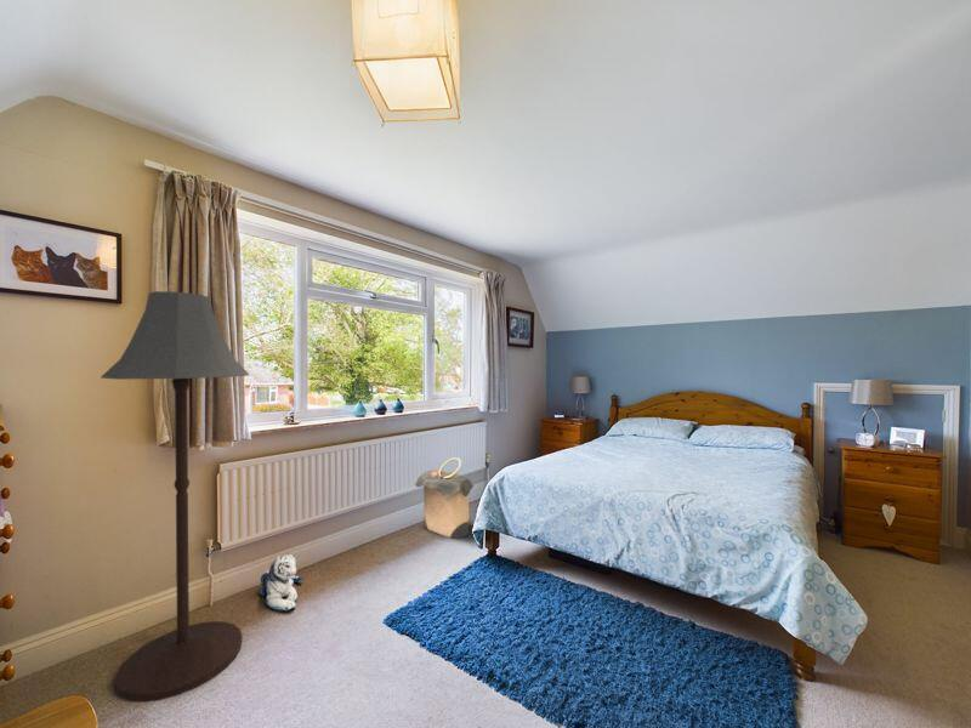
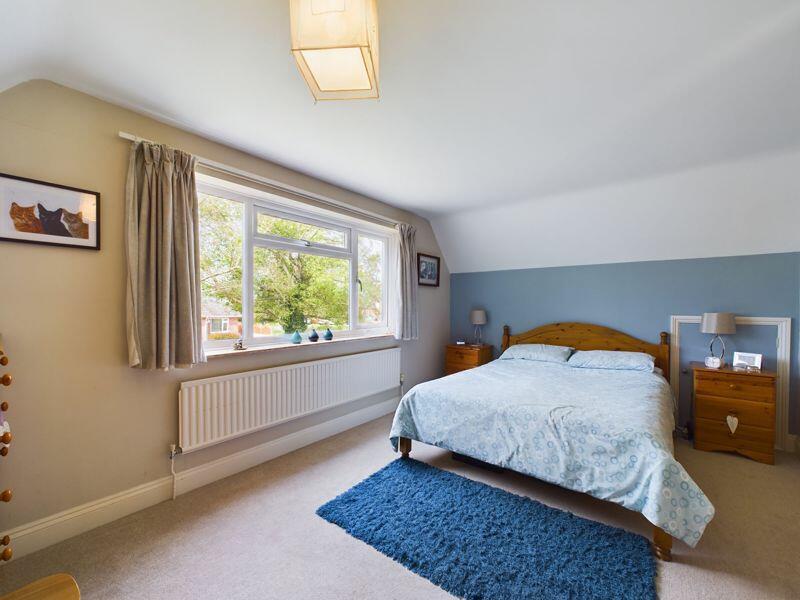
- laundry hamper (443, 494)
- floor lamp (181, 478)
- plush toy (284, 573)
